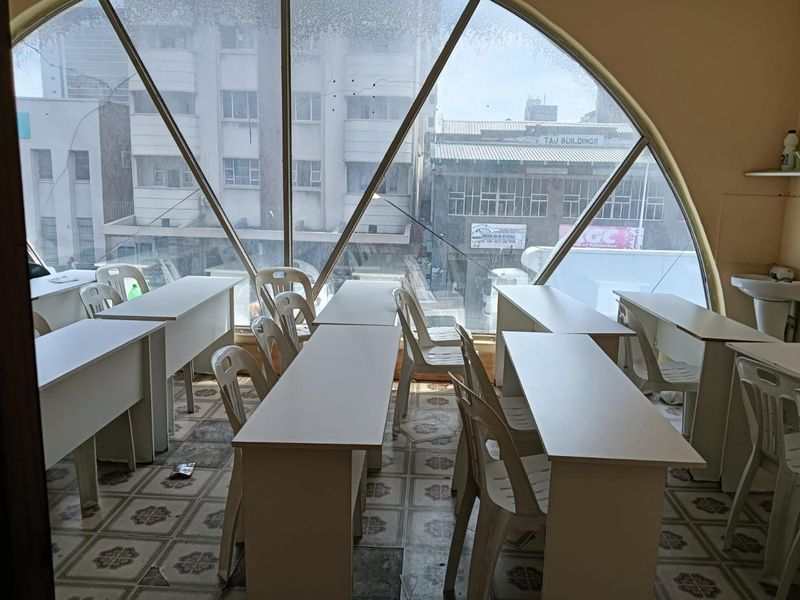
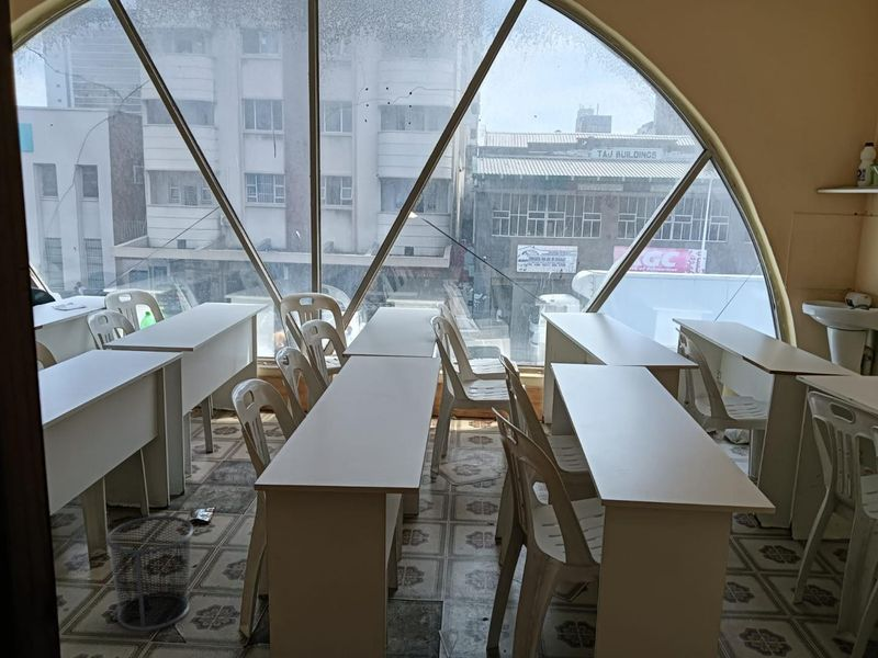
+ waste bin (153, 571)
